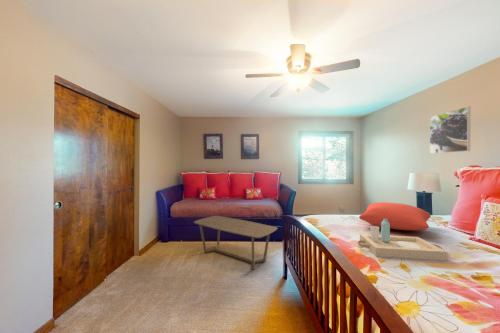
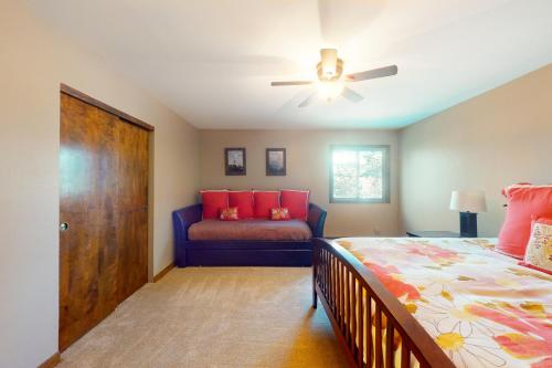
- coffee table (233, 233)
- cushion (393, 216)
- serving tray (398, 236)
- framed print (448, 132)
